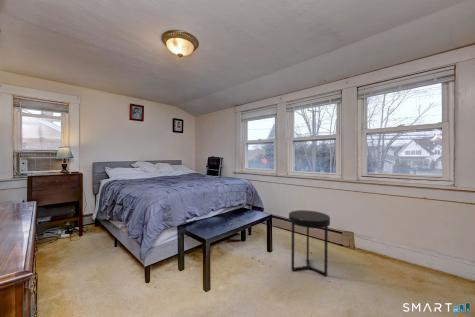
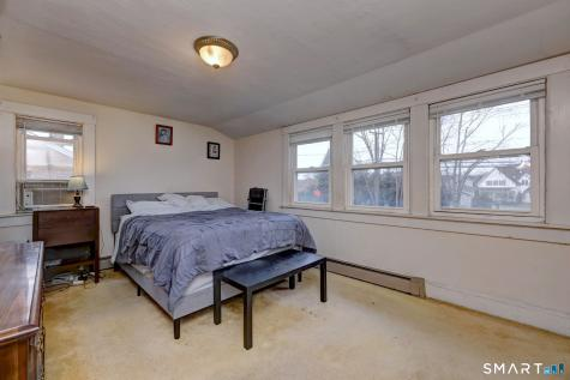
- side table (308, 241)
